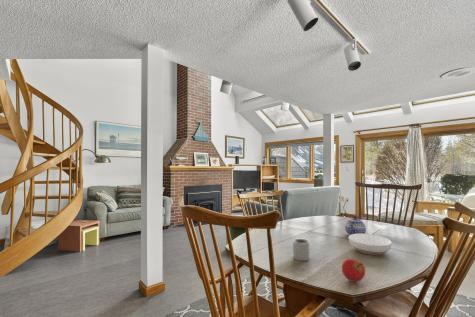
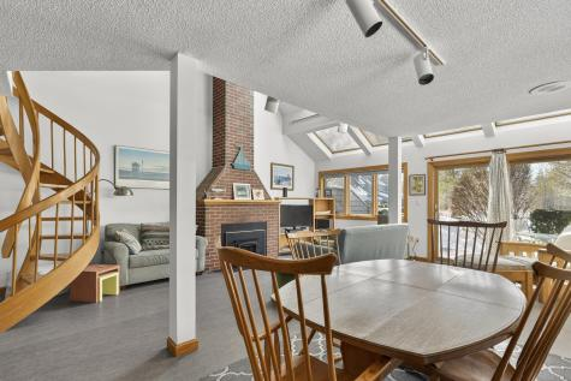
- teapot (355, 225)
- cup (302, 248)
- fruit (353, 270)
- bowl (369, 245)
